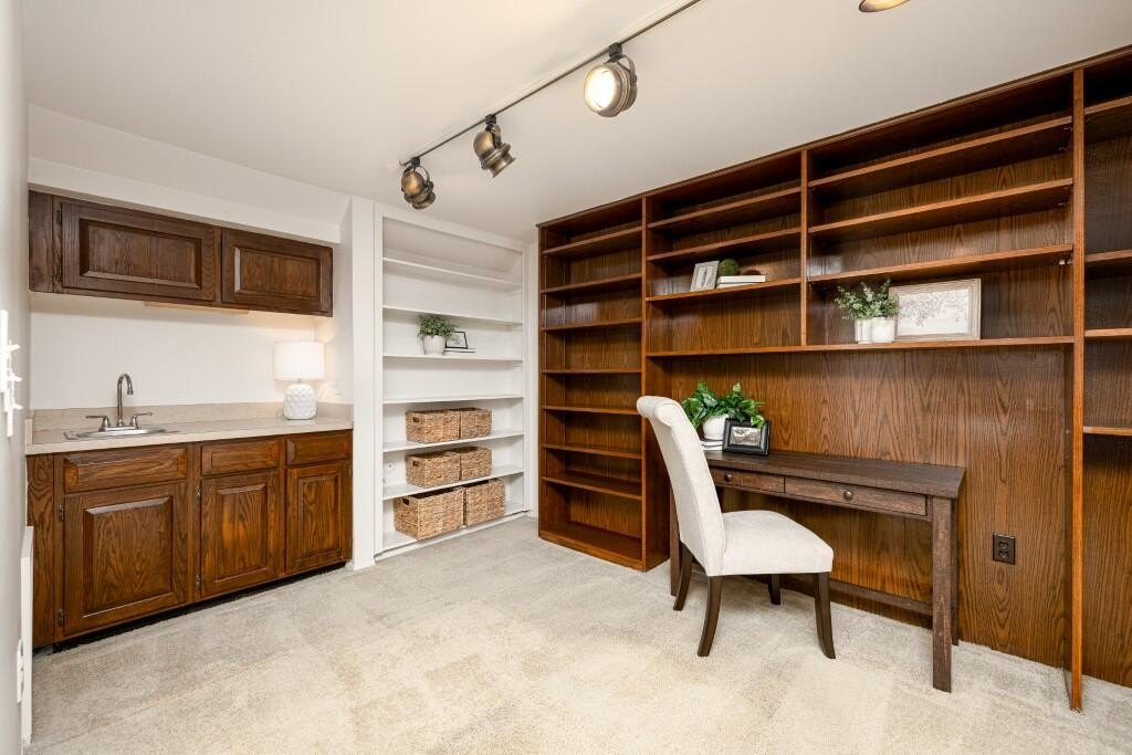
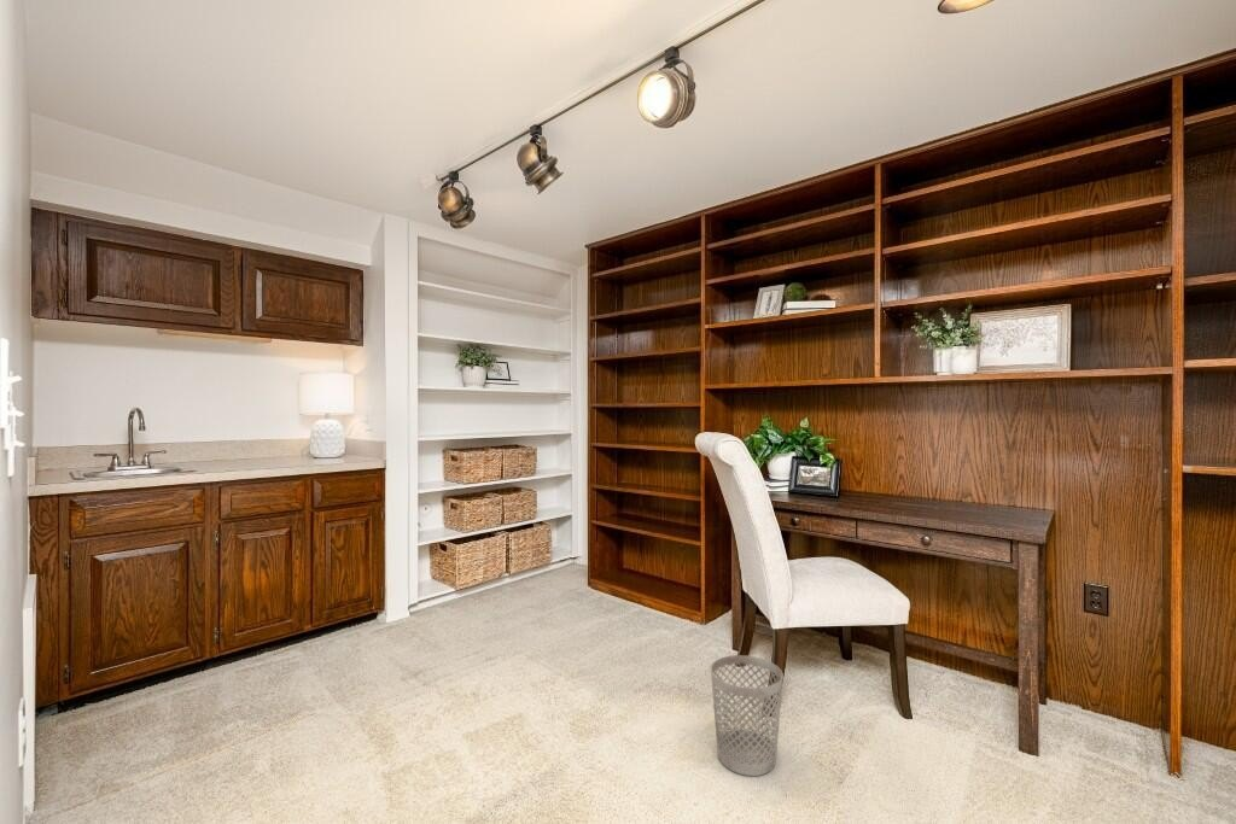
+ wastebasket (746, 713)
